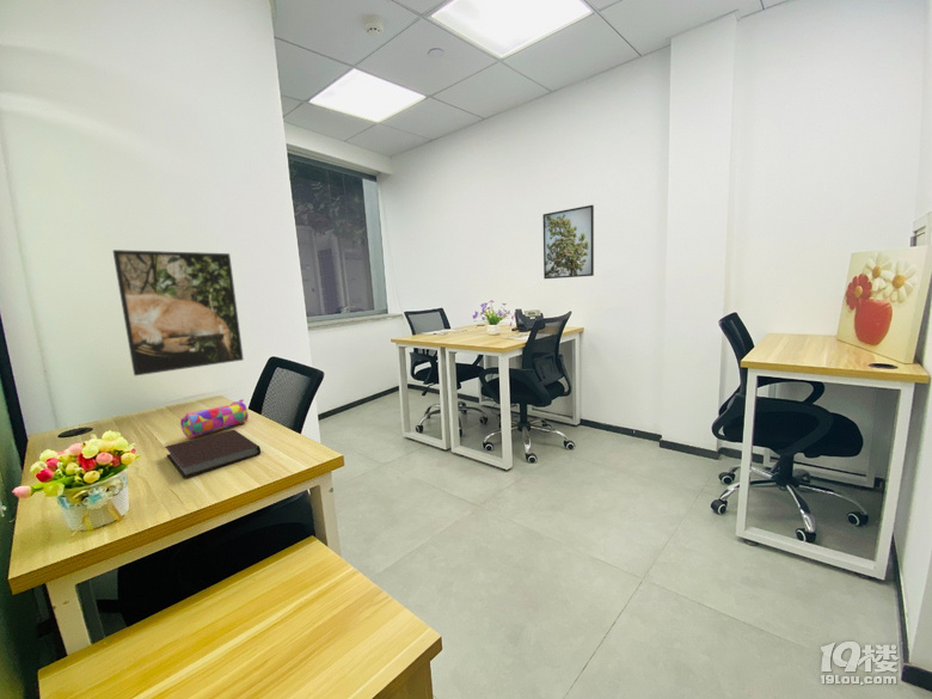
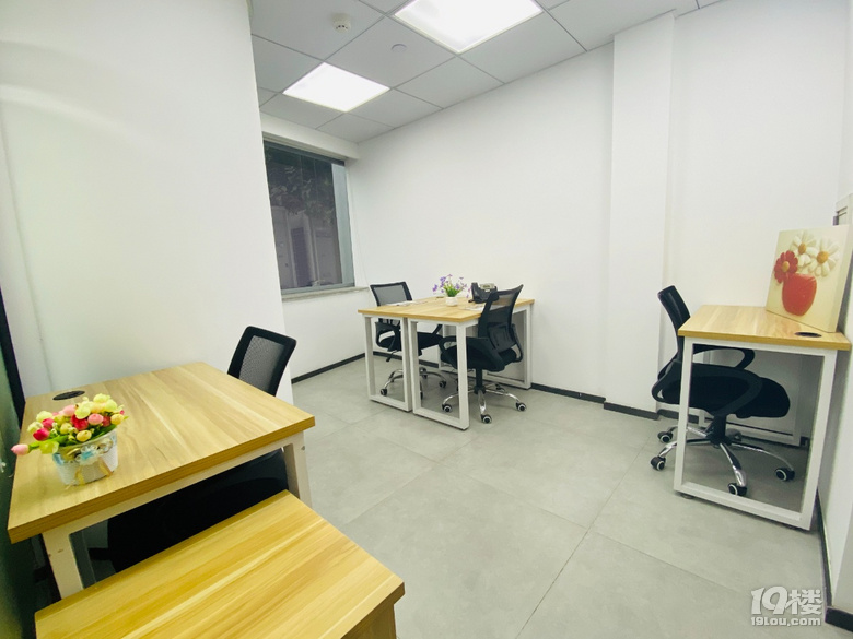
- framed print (184, 311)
- notebook (211, 450)
- pencil case (216, 418)
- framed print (566, 244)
